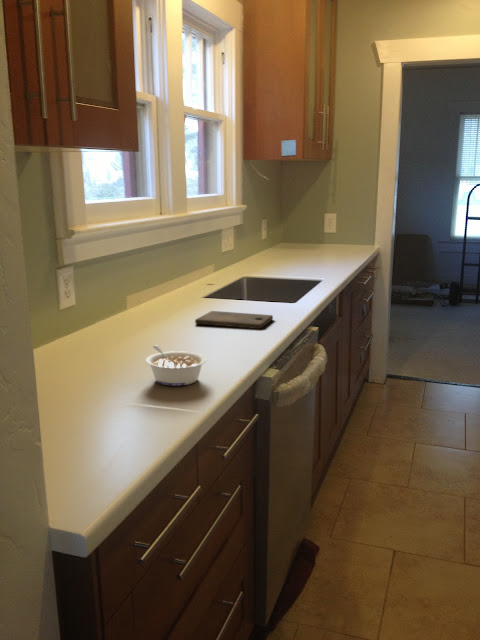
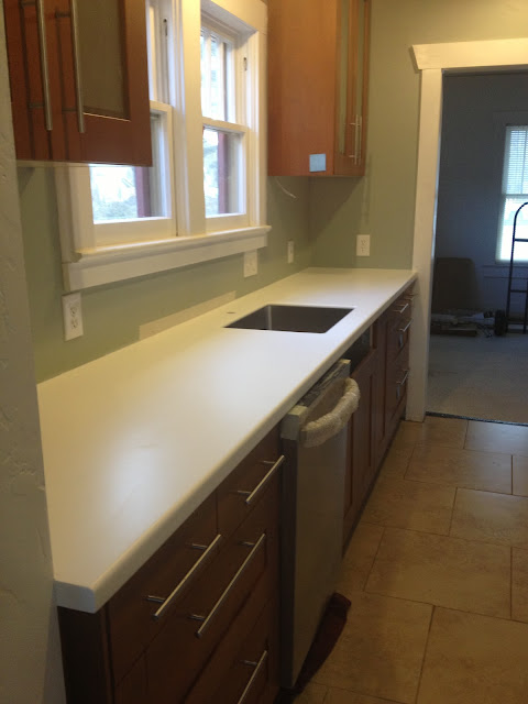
- cutting board (234, 319)
- legume (174, 367)
